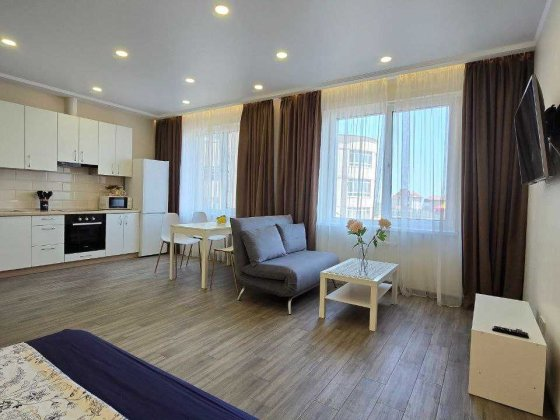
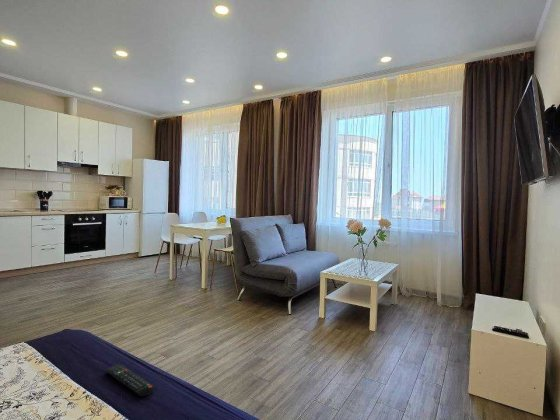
+ remote control (129, 379)
